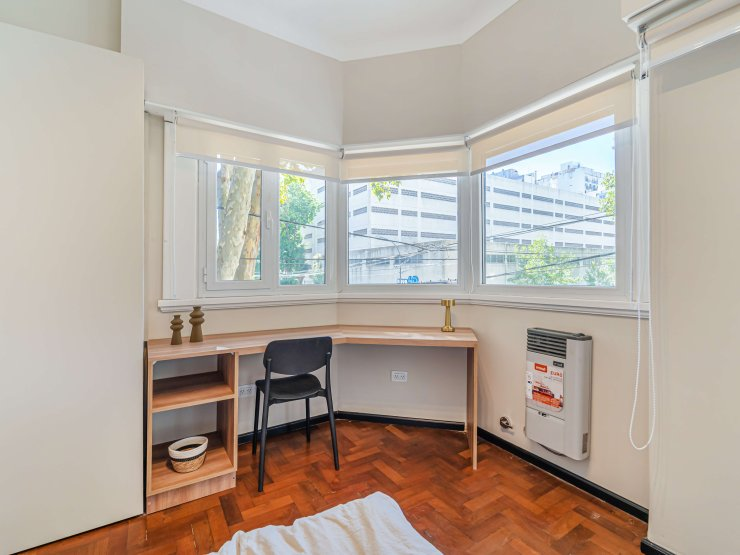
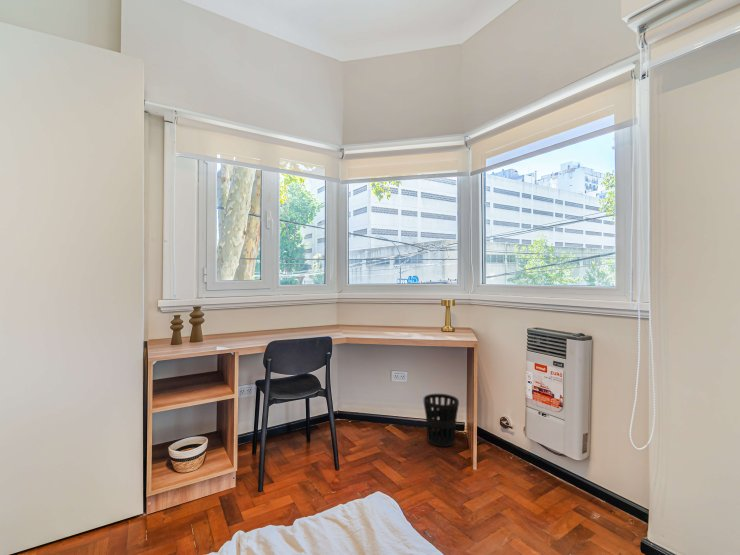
+ wastebasket (441, 419)
